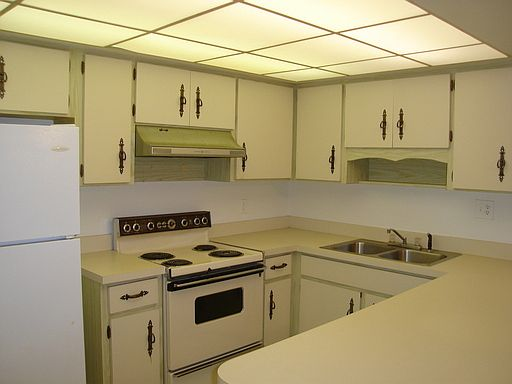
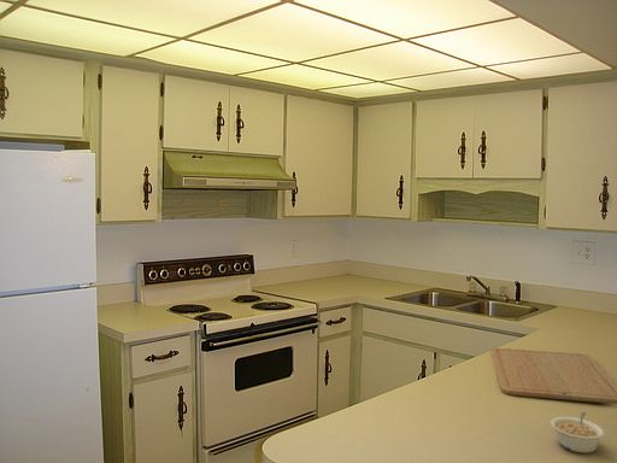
+ chopping board (550, 371)
+ legume (575, 433)
